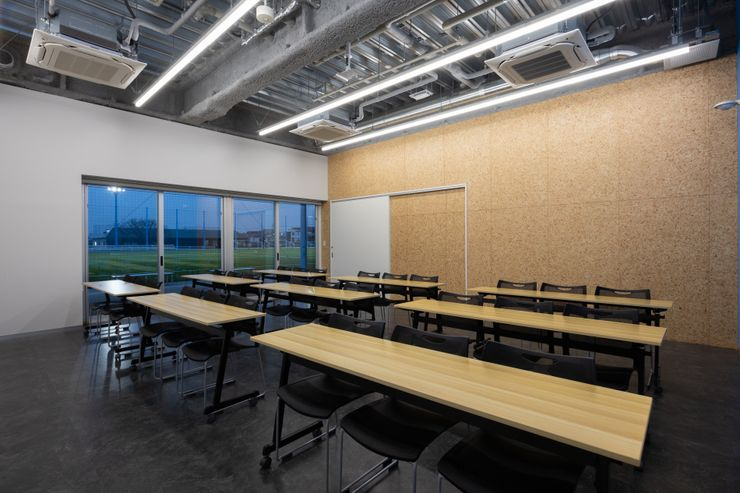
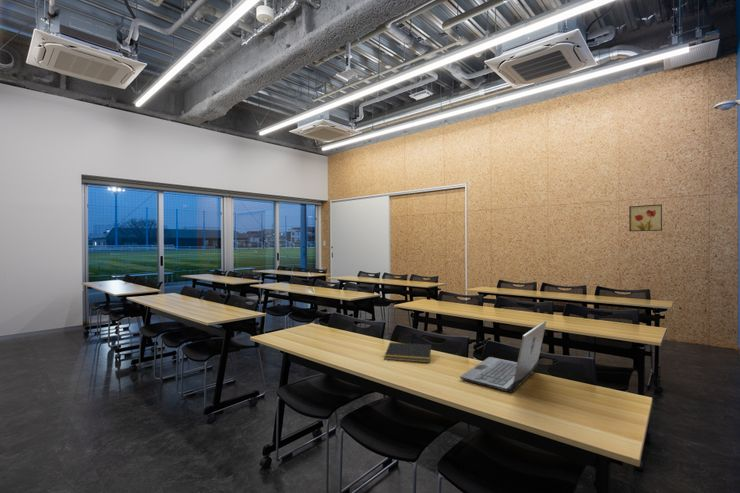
+ laptop (501, 359)
+ notepad (408, 351)
+ wall art (645, 218)
